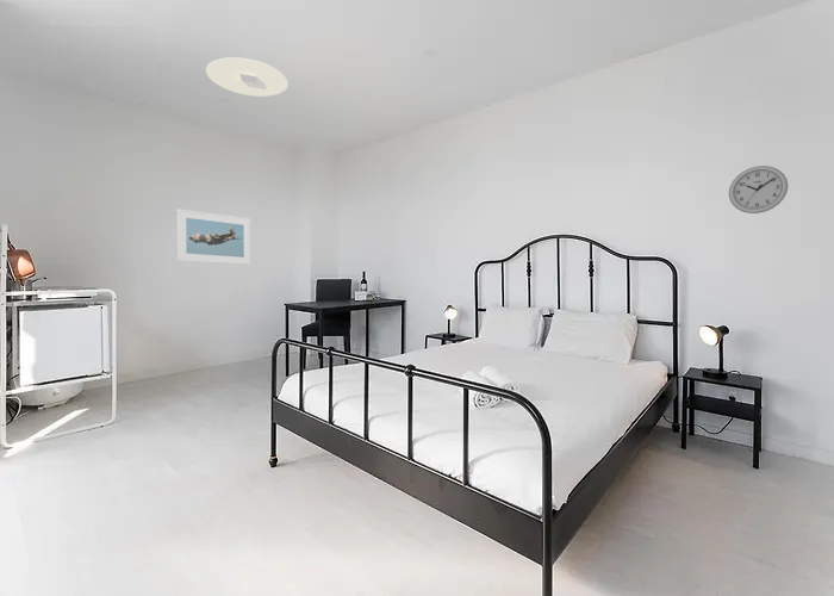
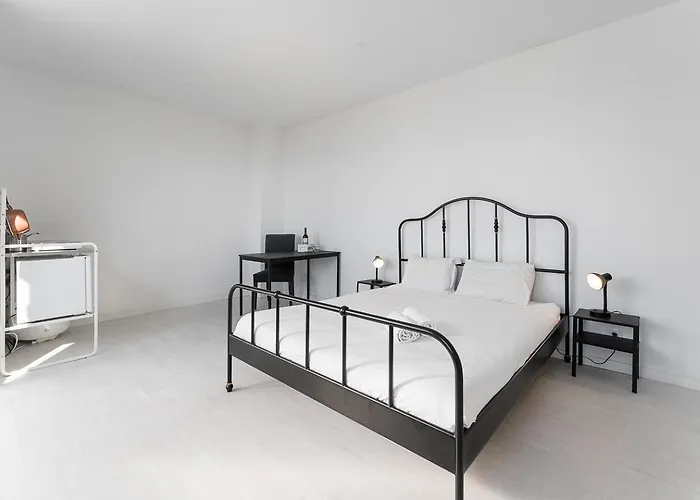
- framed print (216, 238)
- wall clock (757, 190)
- ceiling light (248, 74)
